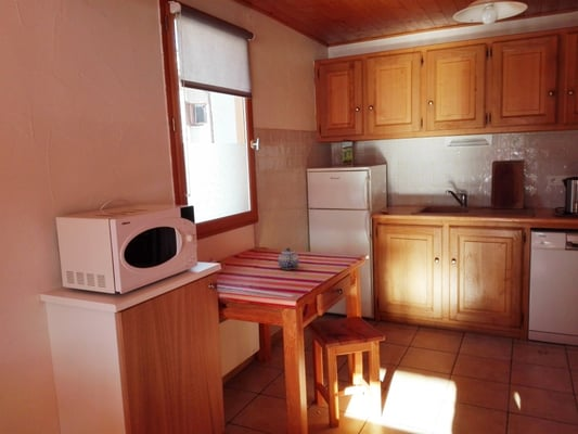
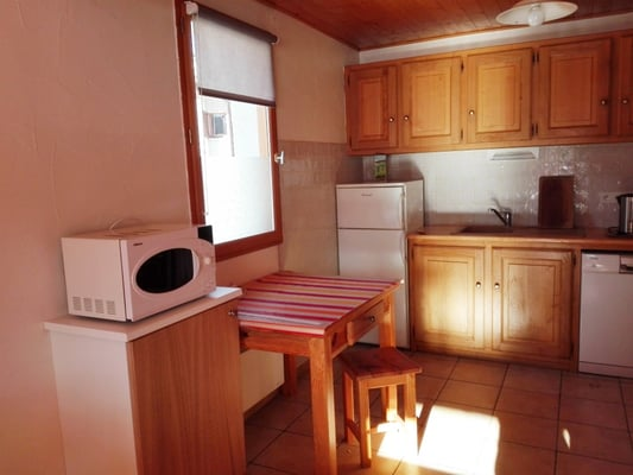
- teapot (288, 257)
